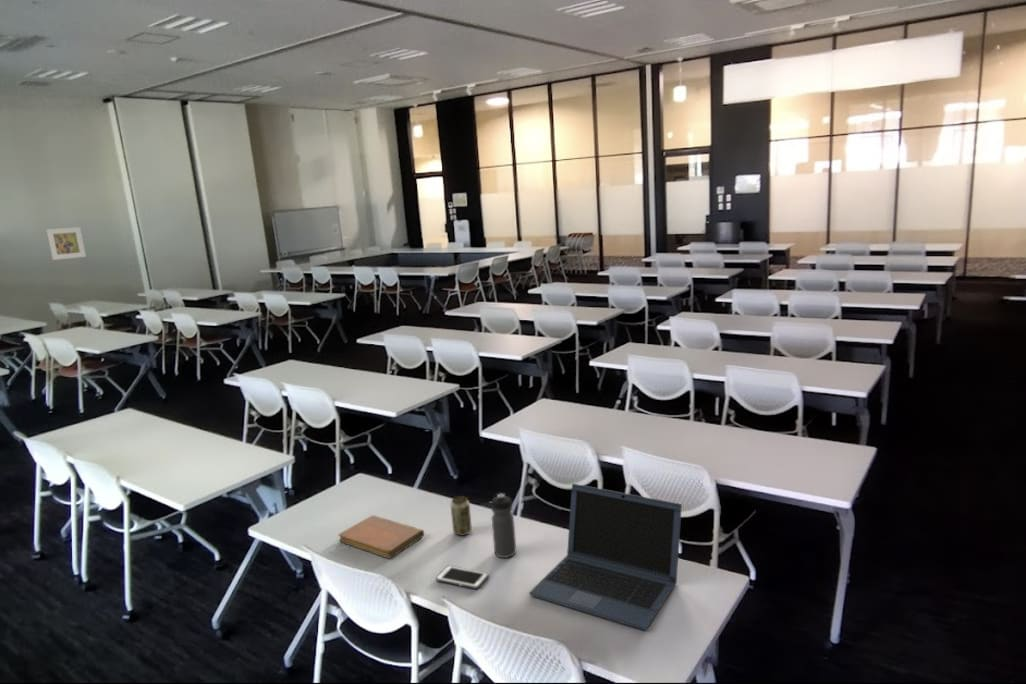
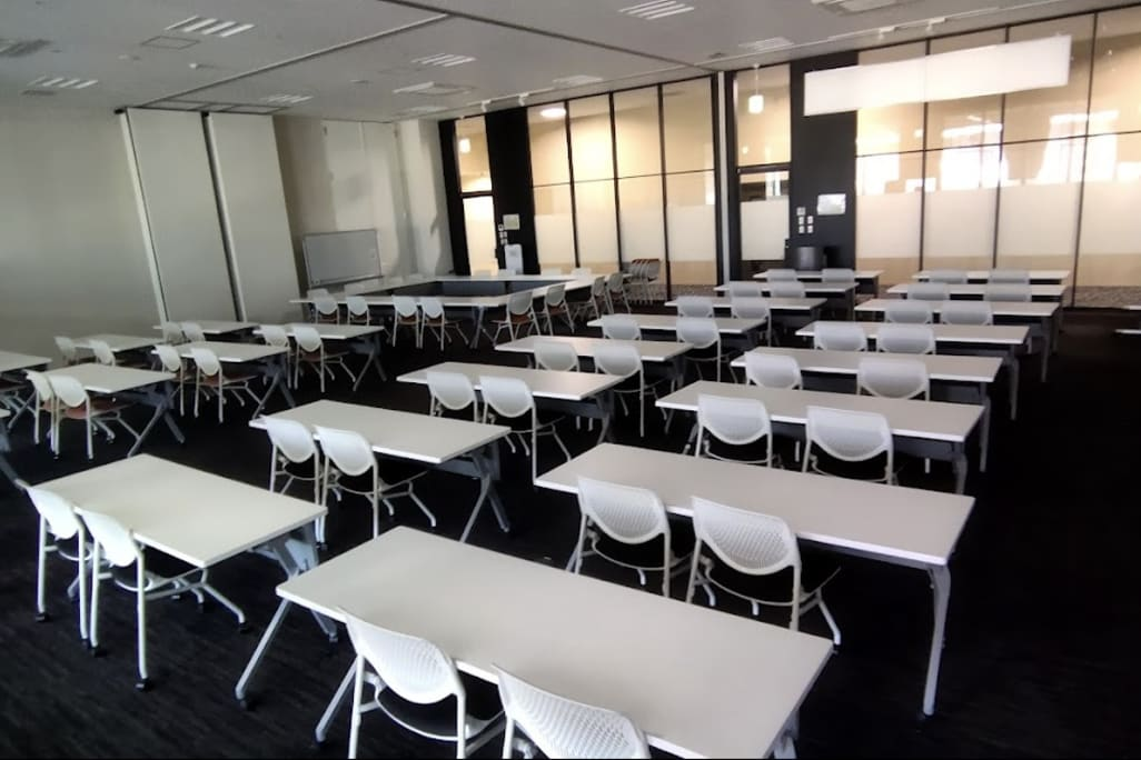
- notebook (380, 535)
- cell phone (462, 577)
- water bottle (503, 524)
- beverage can (461, 515)
- laptop (605, 549)
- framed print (66, 243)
